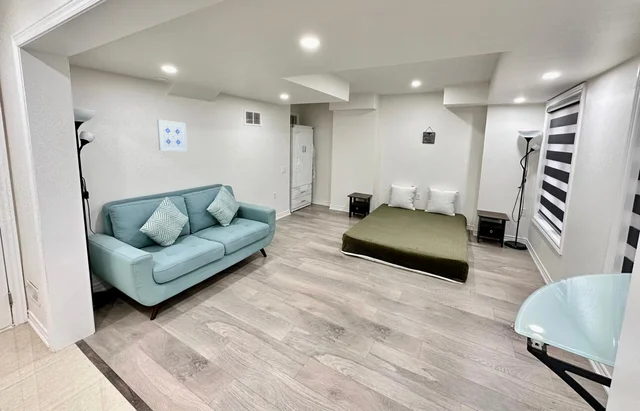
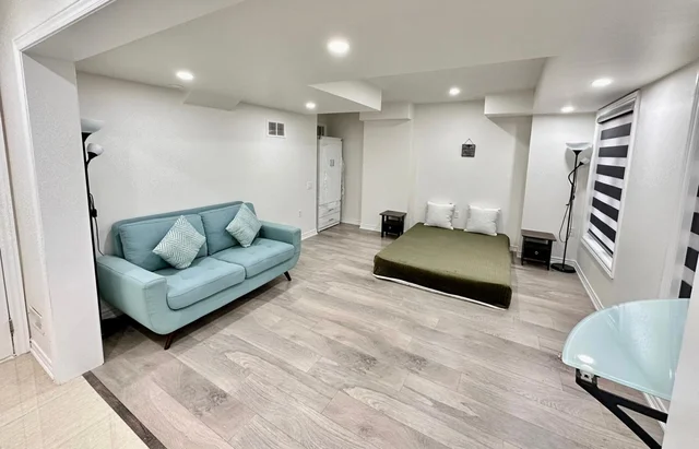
- wall art (172, 136)
